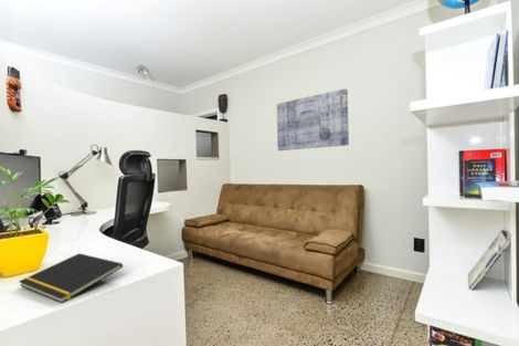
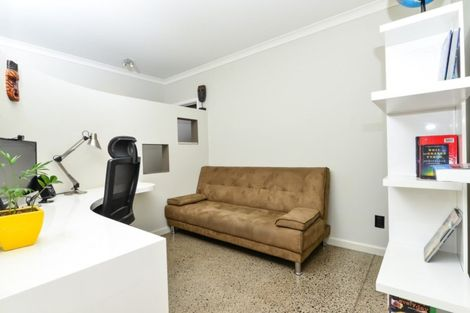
- wall art (309, 123)
- notepad (72, 274)
